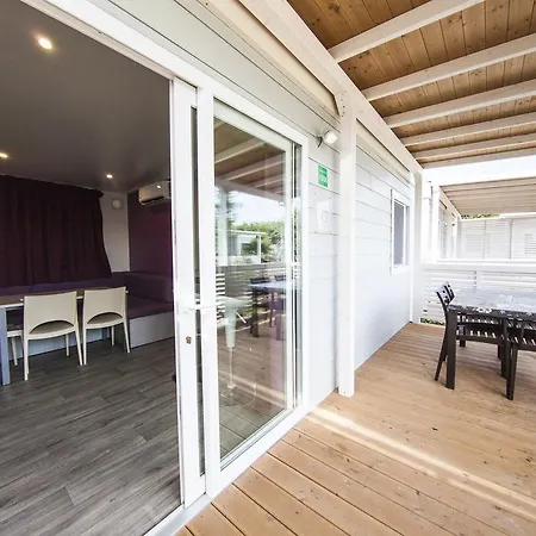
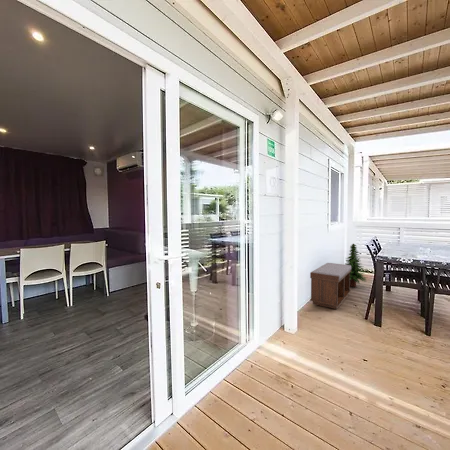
+ bench (332, 283)
+ tree (352, 264)
